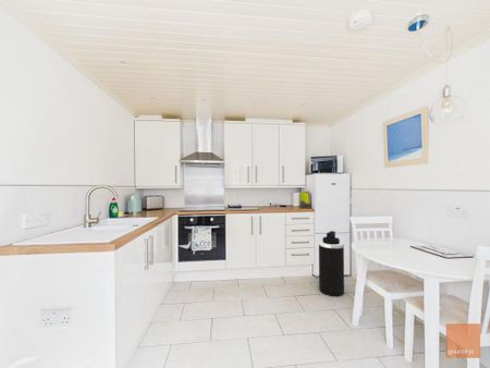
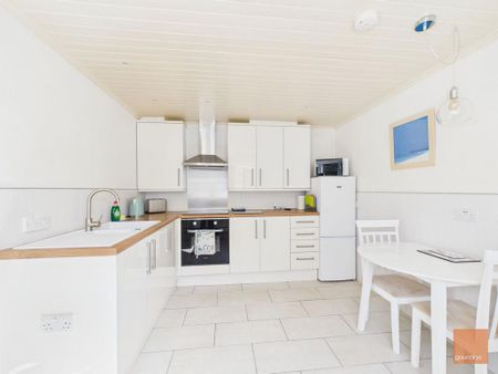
- trash can (331, 261)
